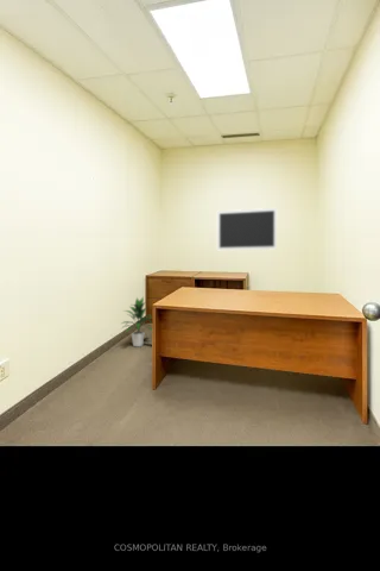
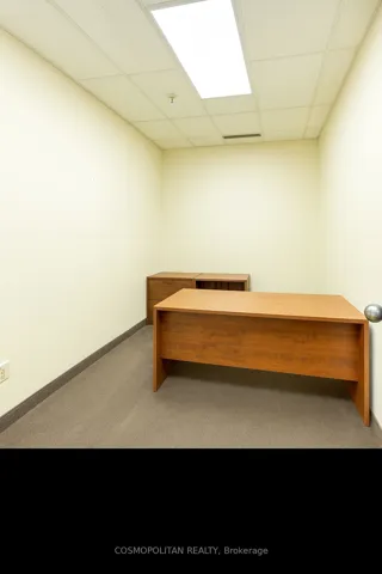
- indoor plant (139, 321)
- chalkboard (246, 230)
